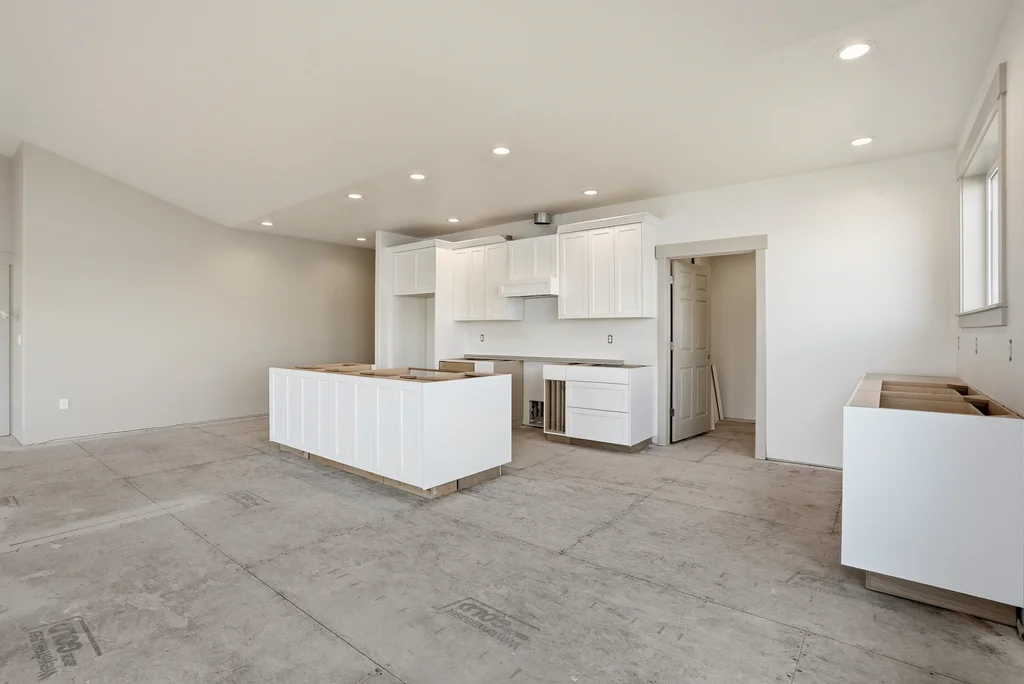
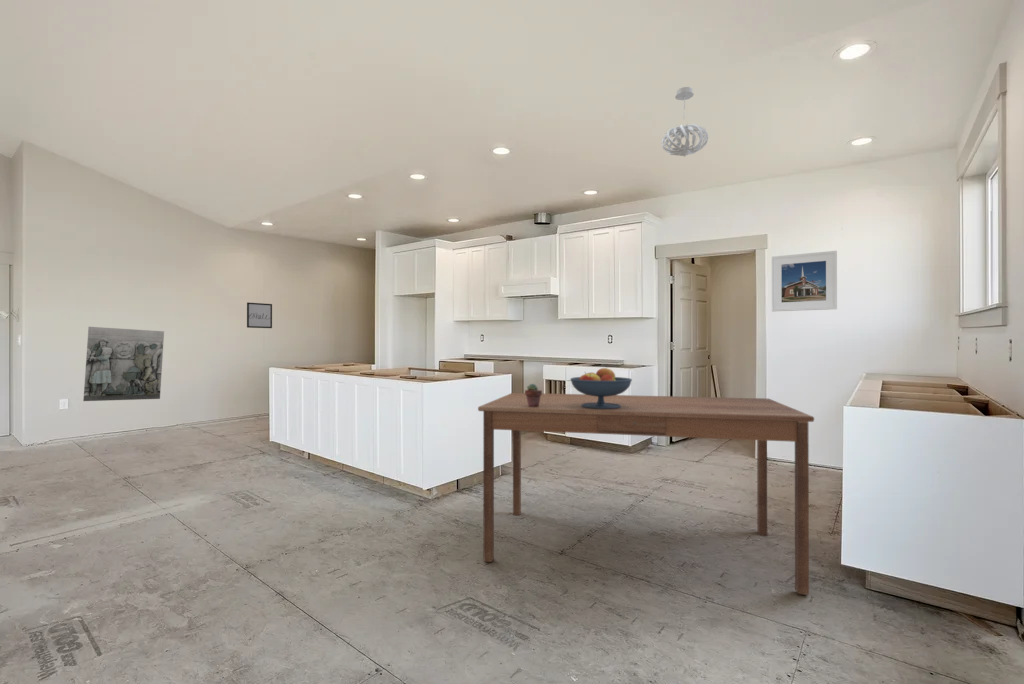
+ pendant light (684, 124)
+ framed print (803, 282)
+ dining table (633, 434)
+ wall art (259, 315)
+ relief sculpture (126, 361)
+ fruit bowl (600, 387)
+ potted succulent (533, 394)
